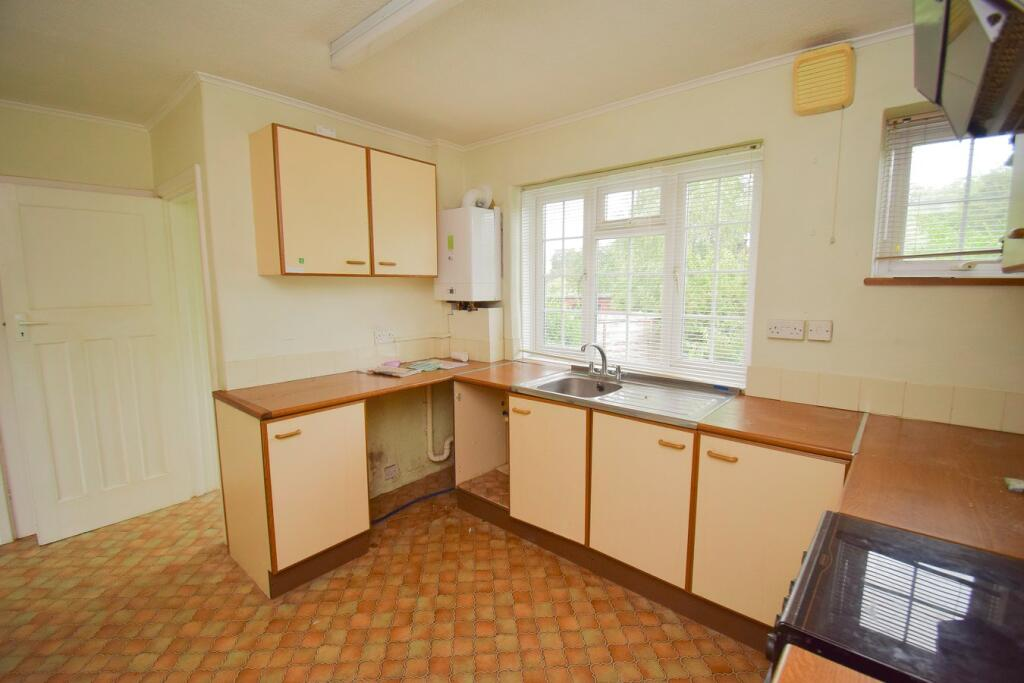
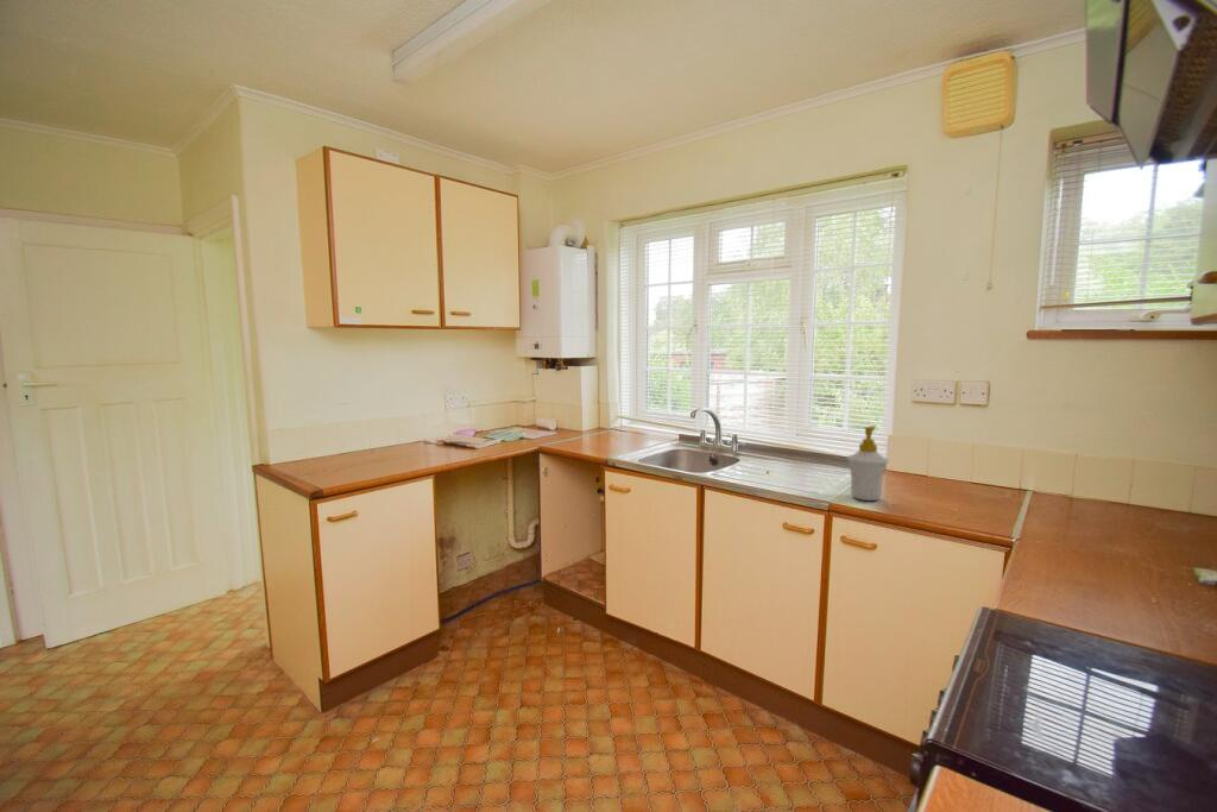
+ soap bottle (866, 462)
